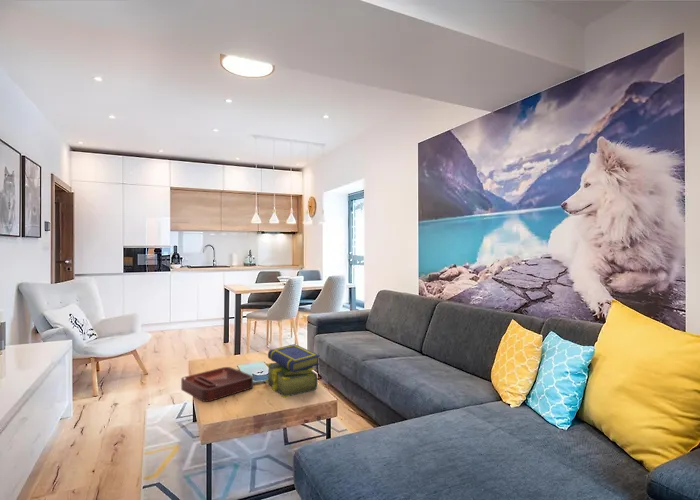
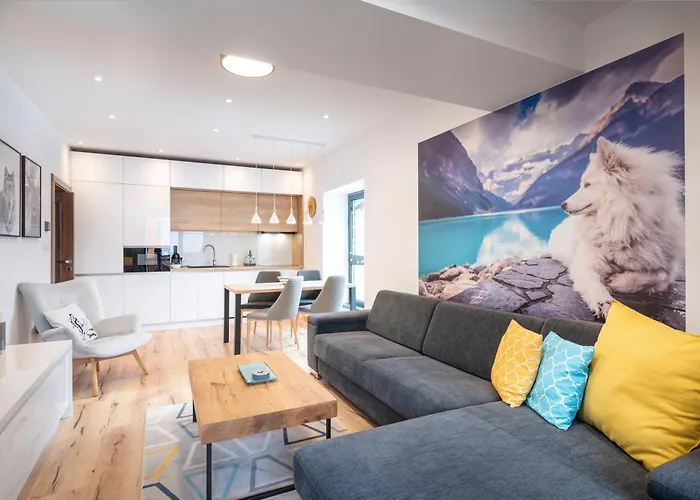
- decorative tray (217, 382)
- stack of books (293, 368)
